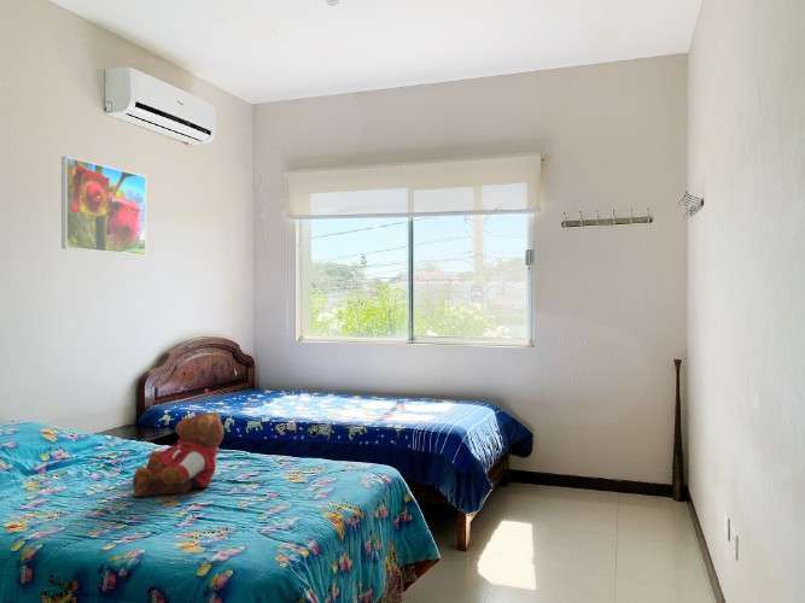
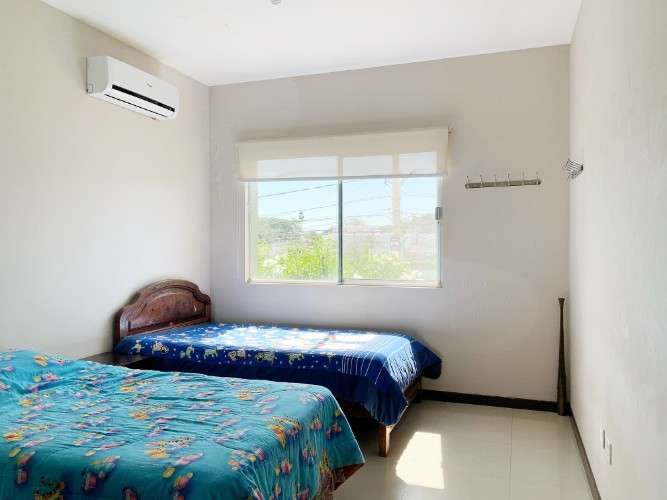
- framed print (106, 209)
- teddy bear (176, 450)
